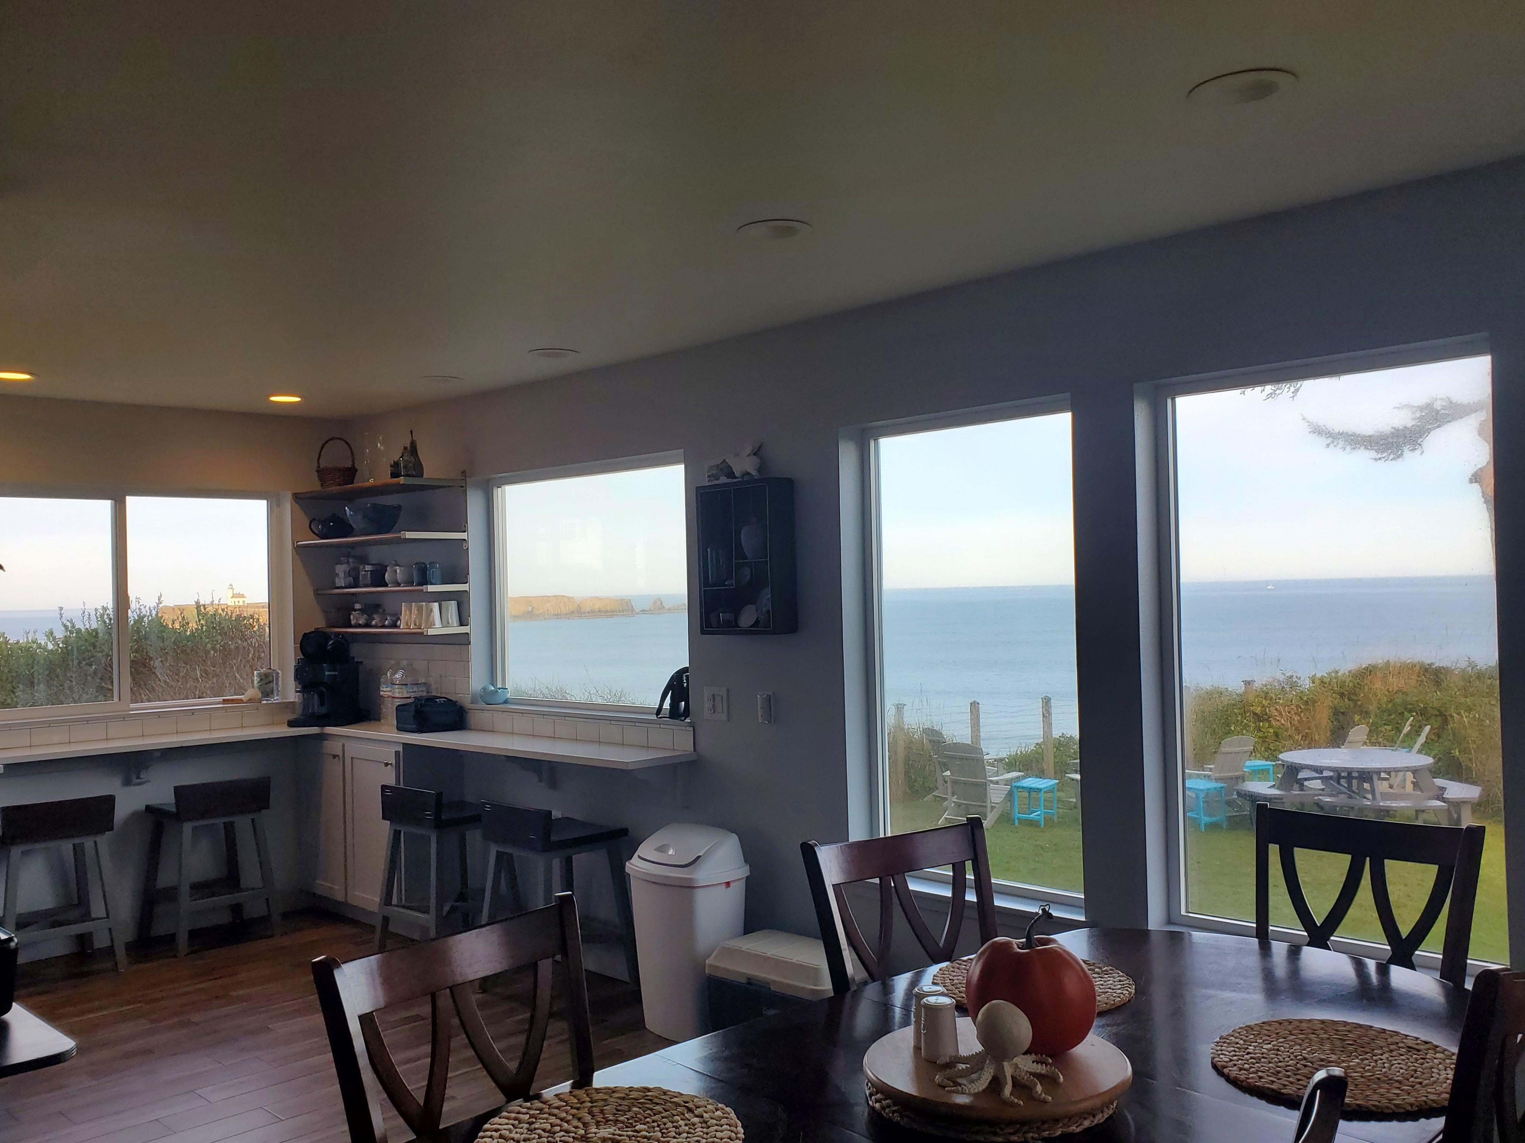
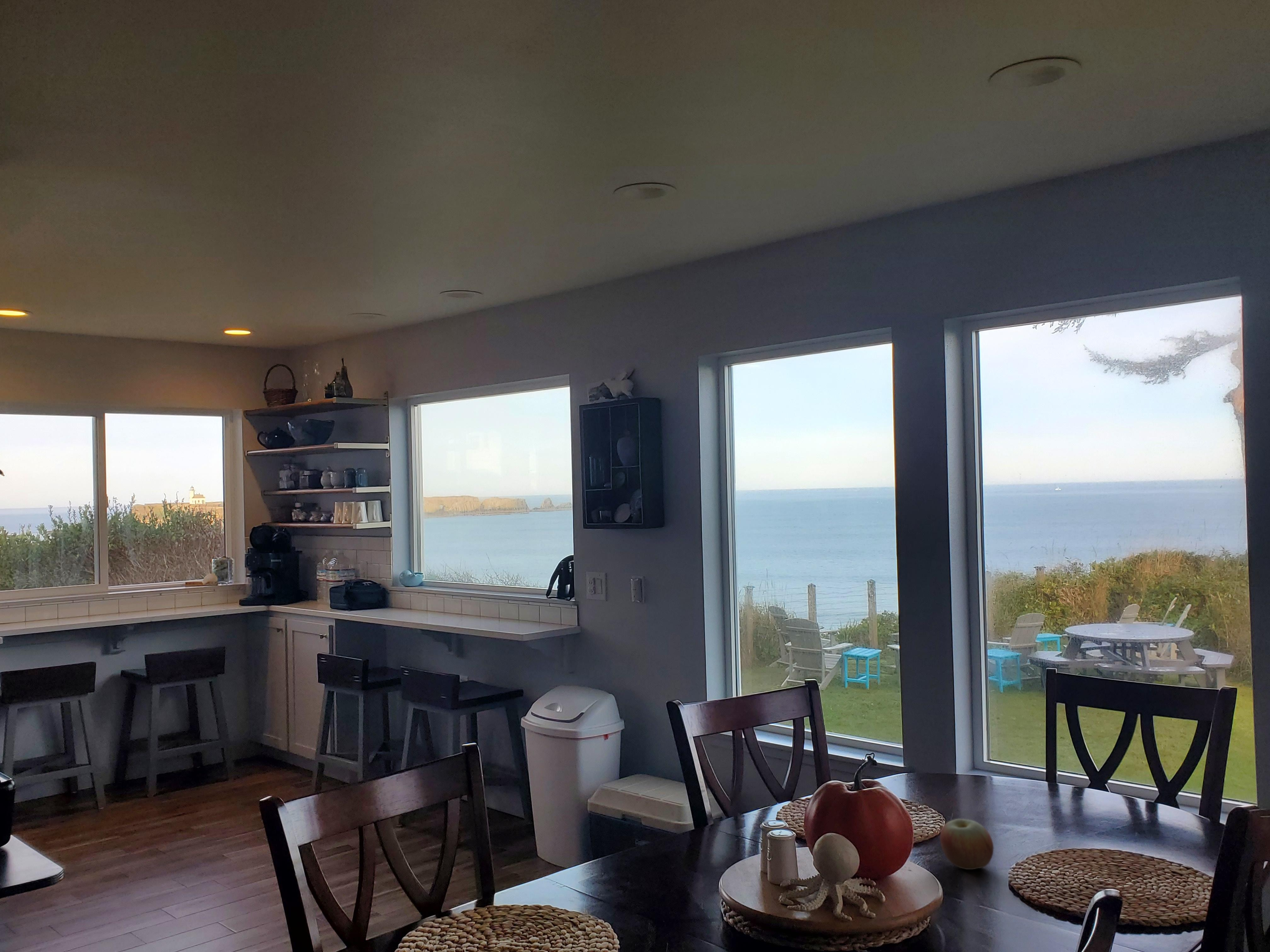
+ apple (966, 844)
